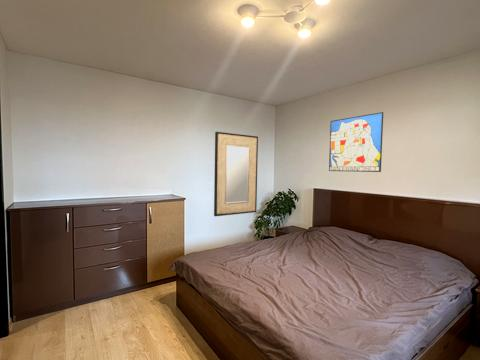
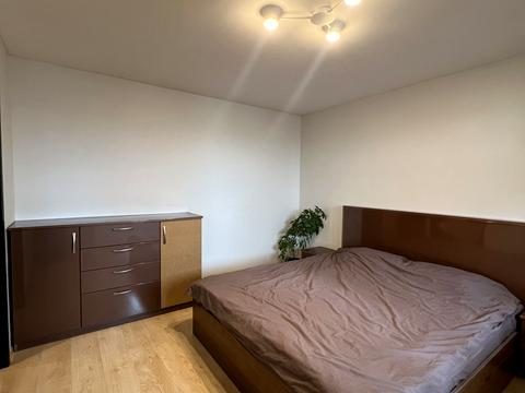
- wall art (353, 144)
- home mirror (237, 174)
